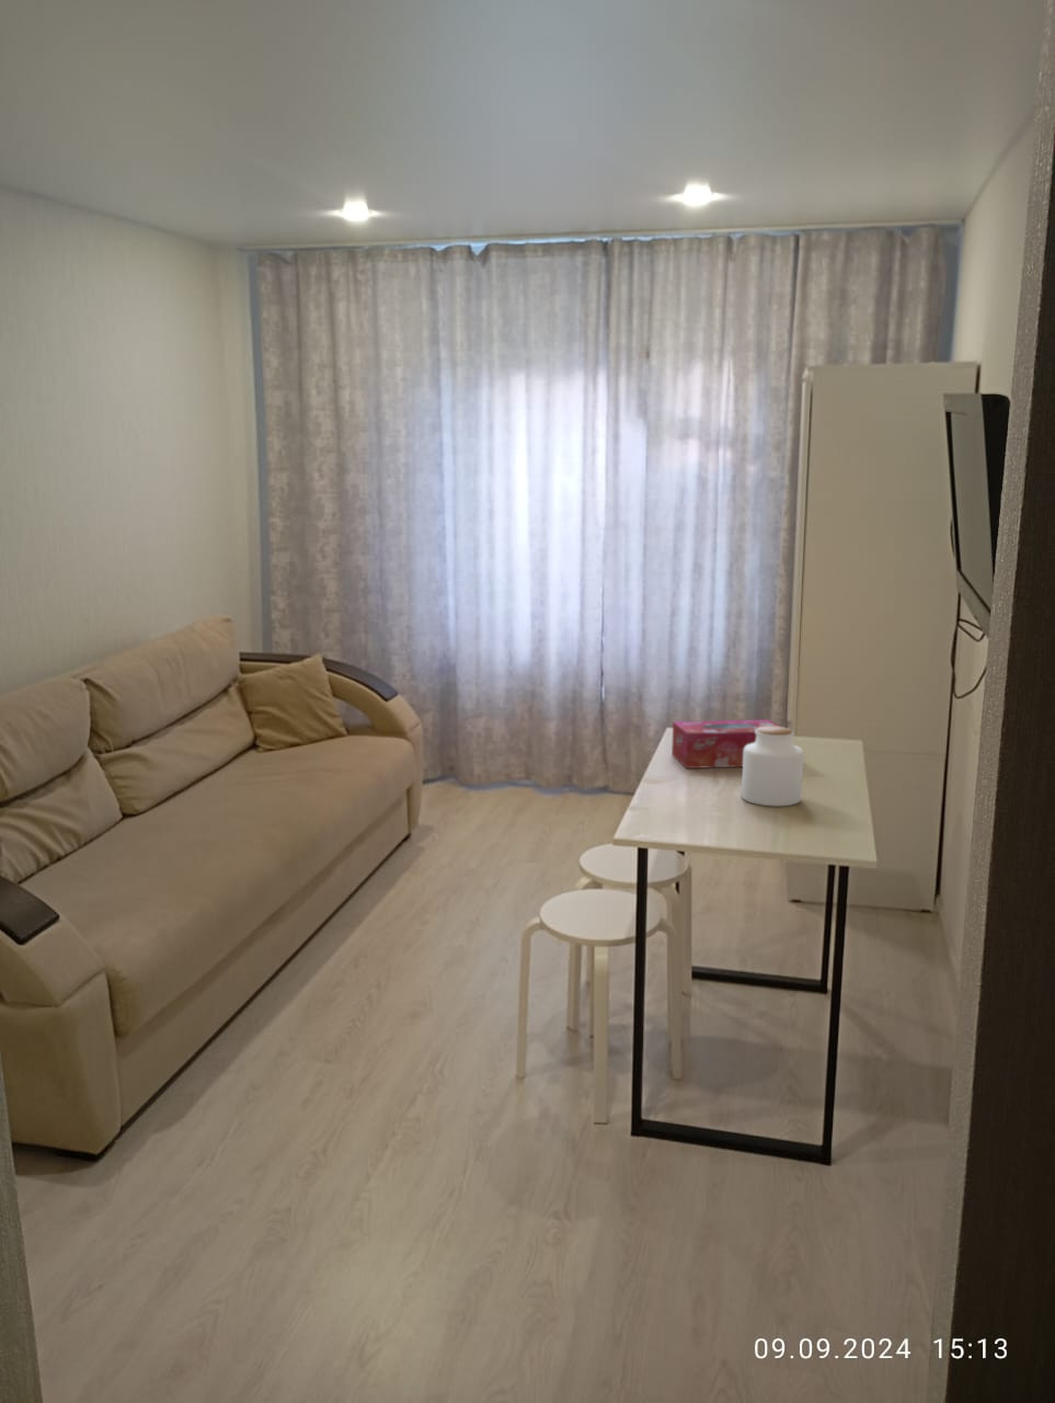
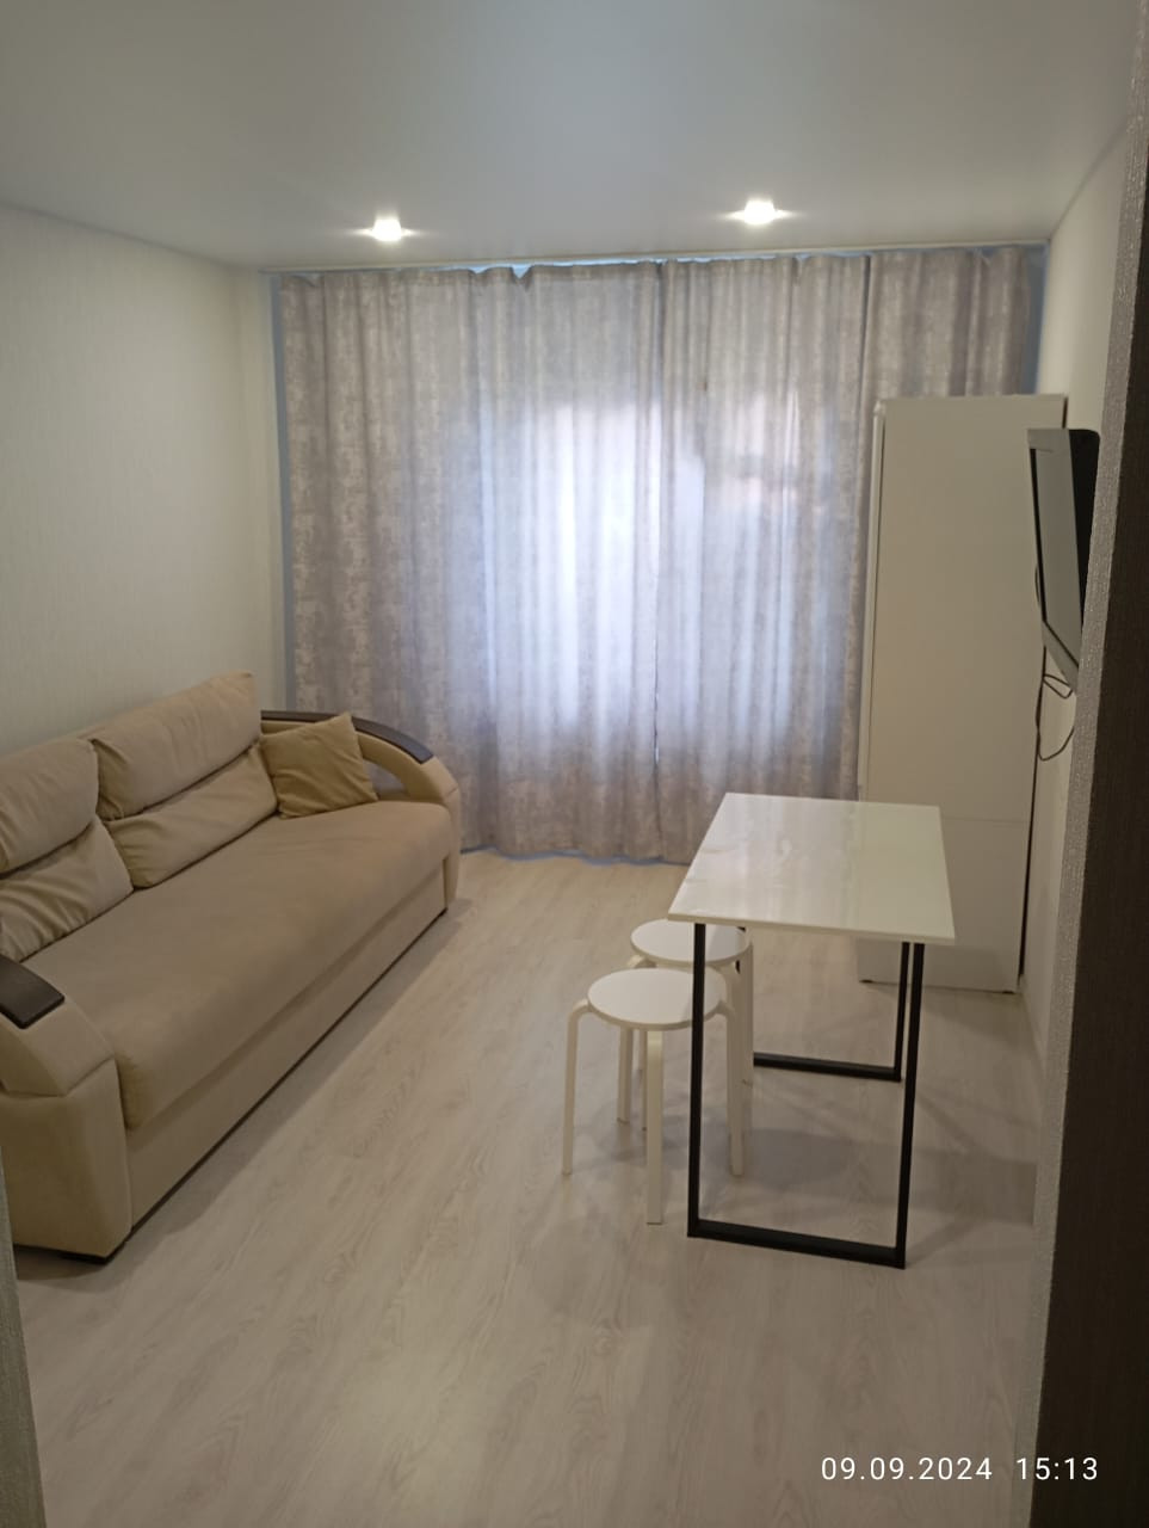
- jar (775, 764)
- tissue box (728, 744)
